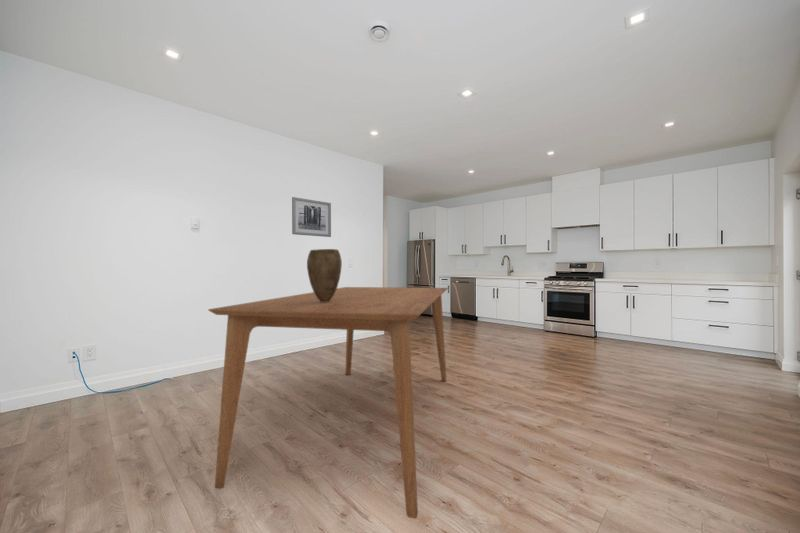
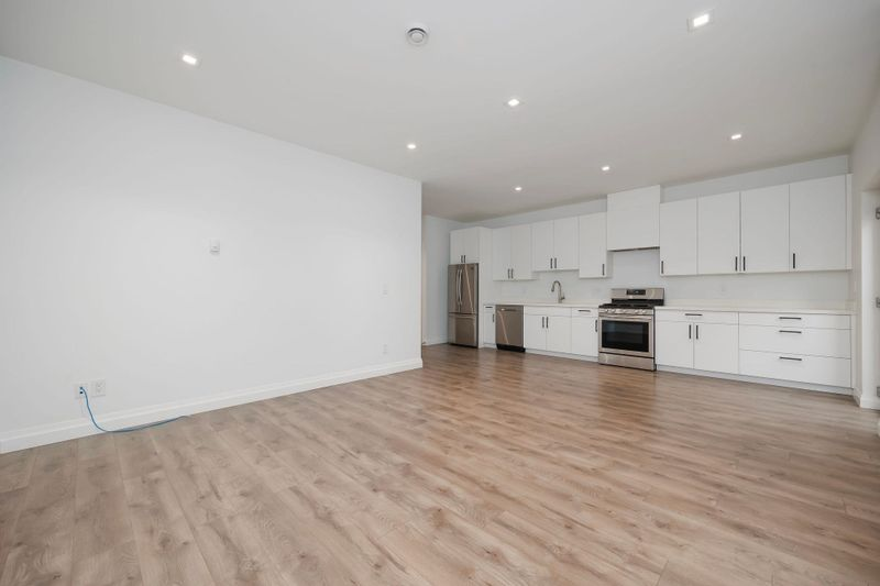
- vase (324, 275)
- wall art (312, 217)
- dining table (351, 355)
